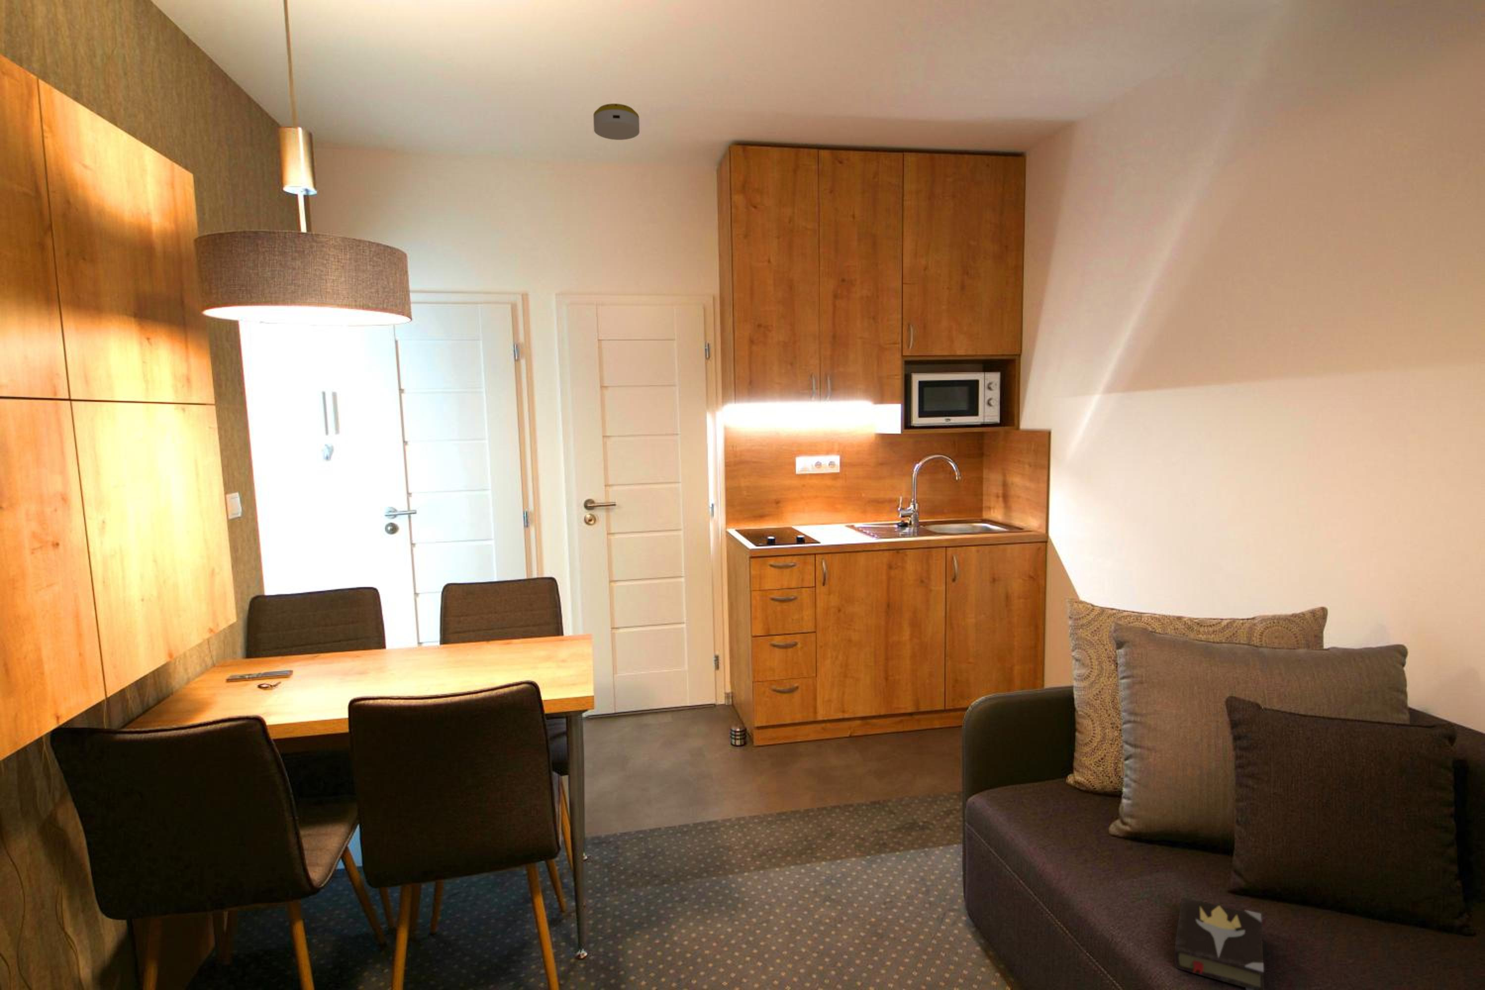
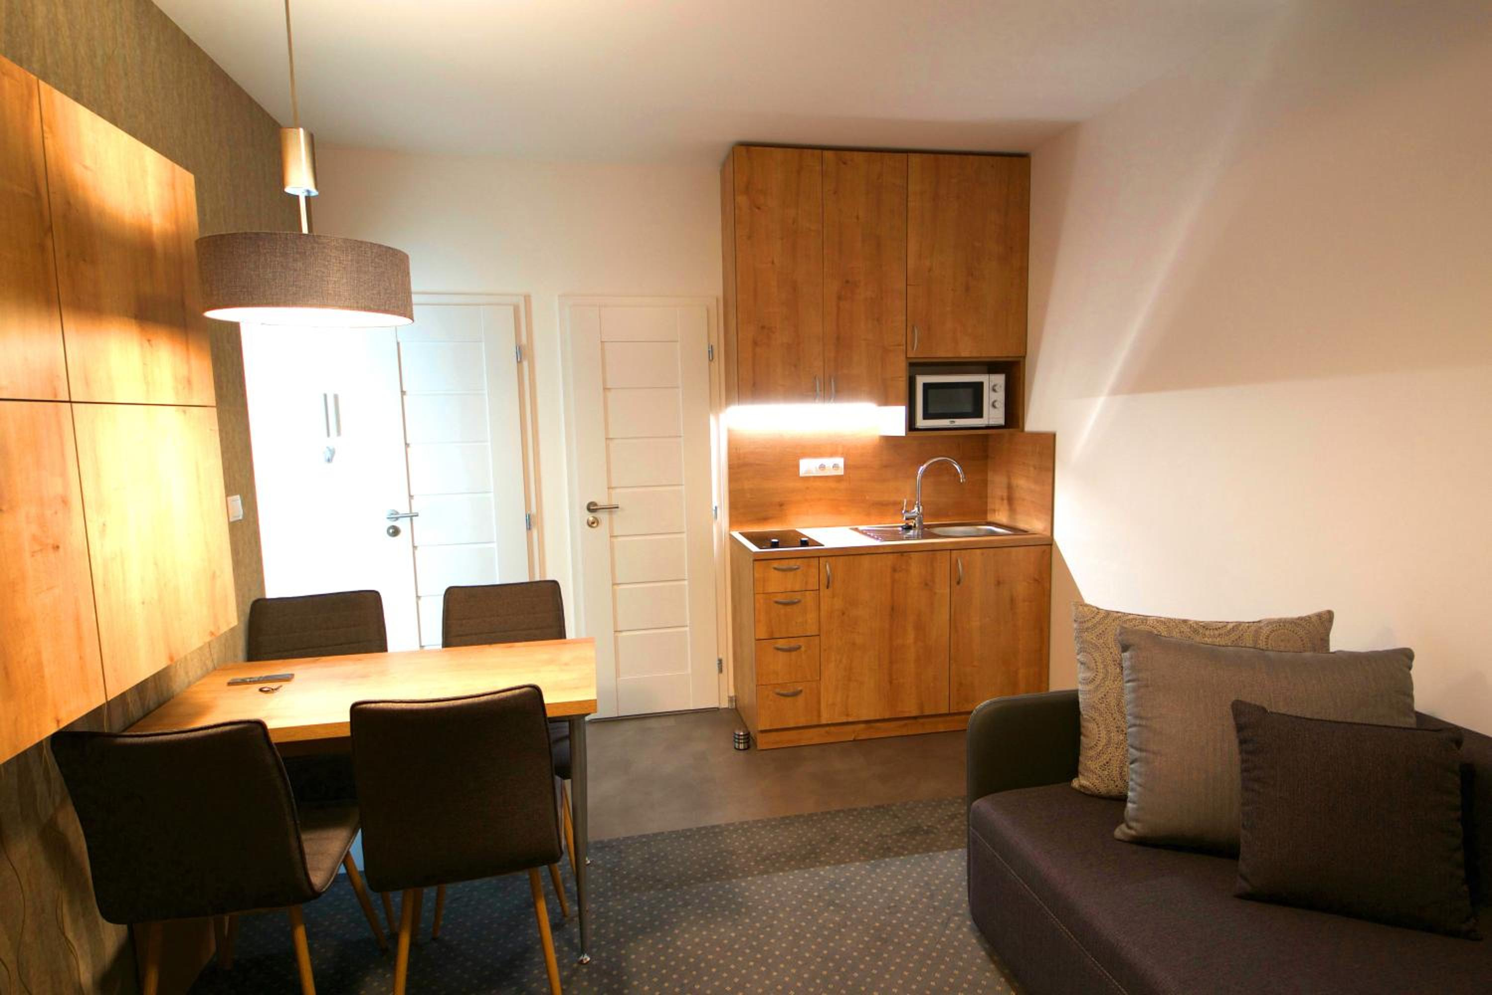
- hardback book (1219, 939)
- smoke detector (617, 122)
